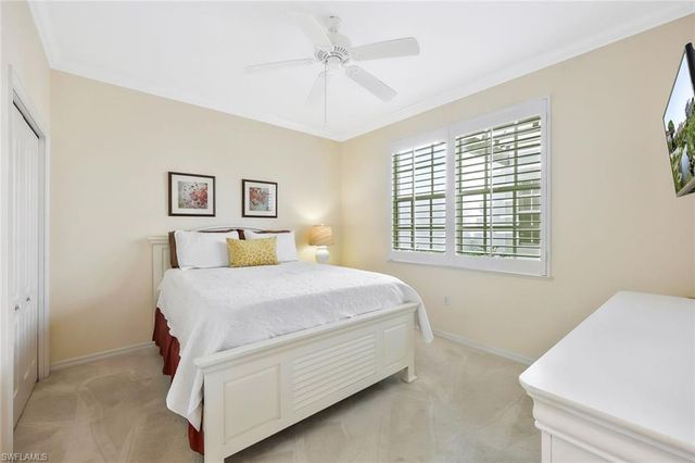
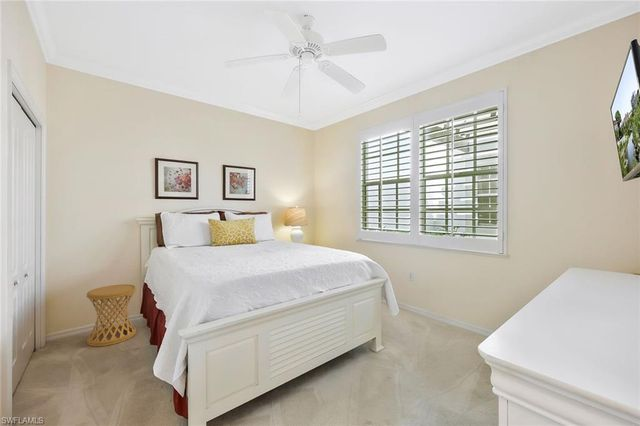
+ side table (113, 313)
